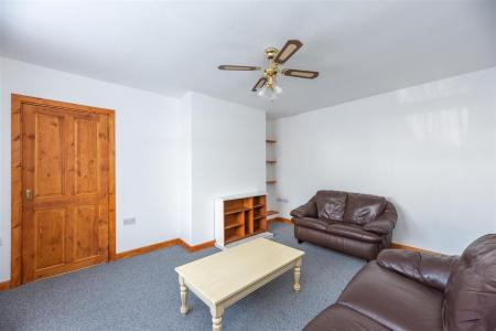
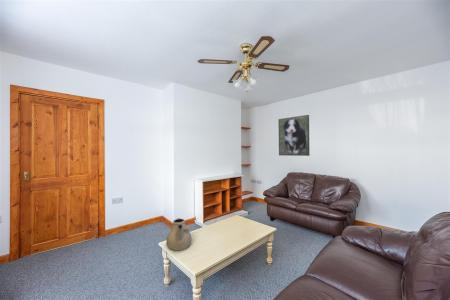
+ teapot (178, 232)
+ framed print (293, 136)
